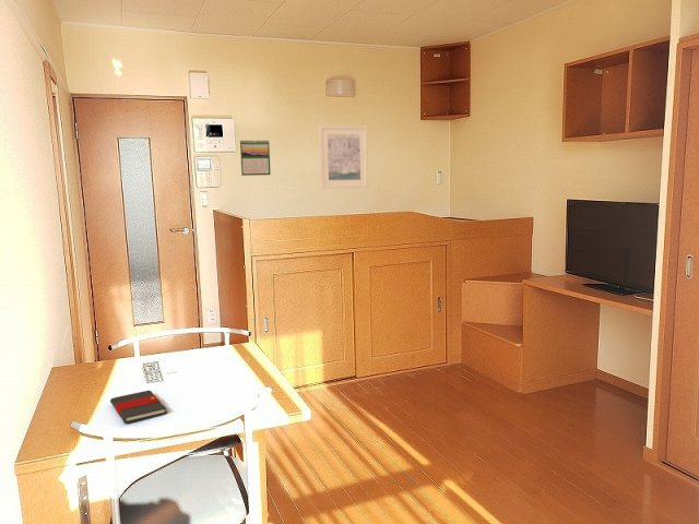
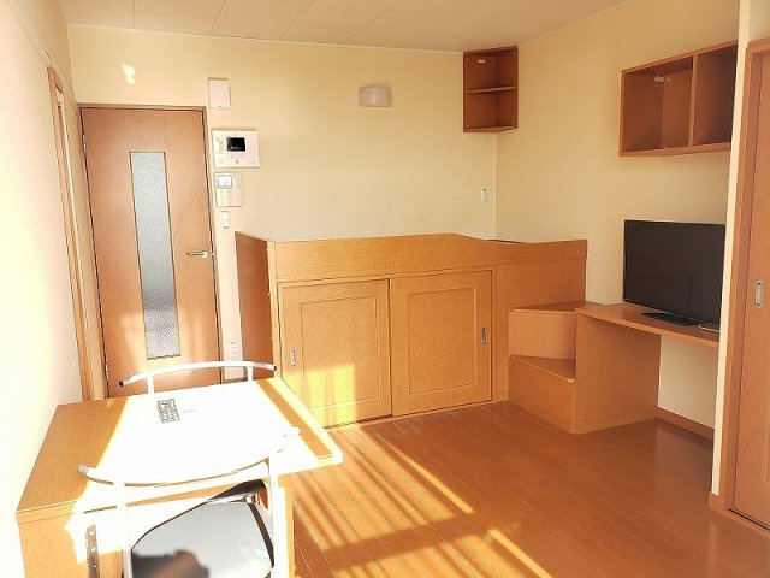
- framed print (343, 157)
- book (138, 404)
- calendar (254, 157)
